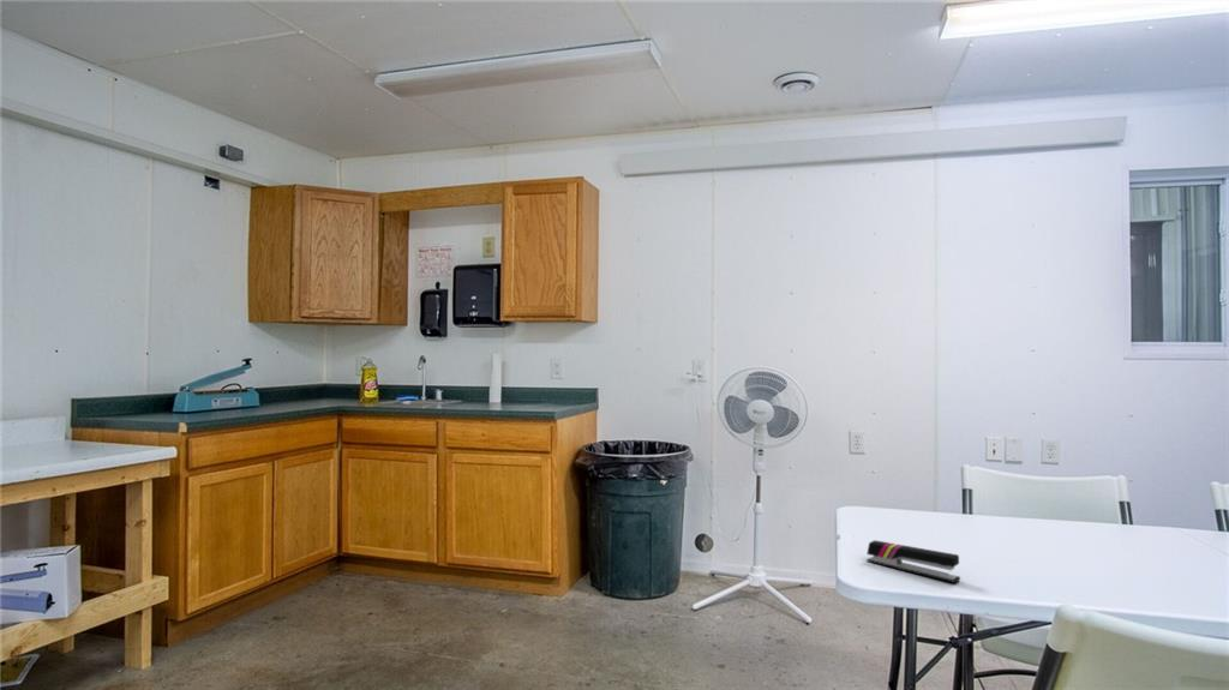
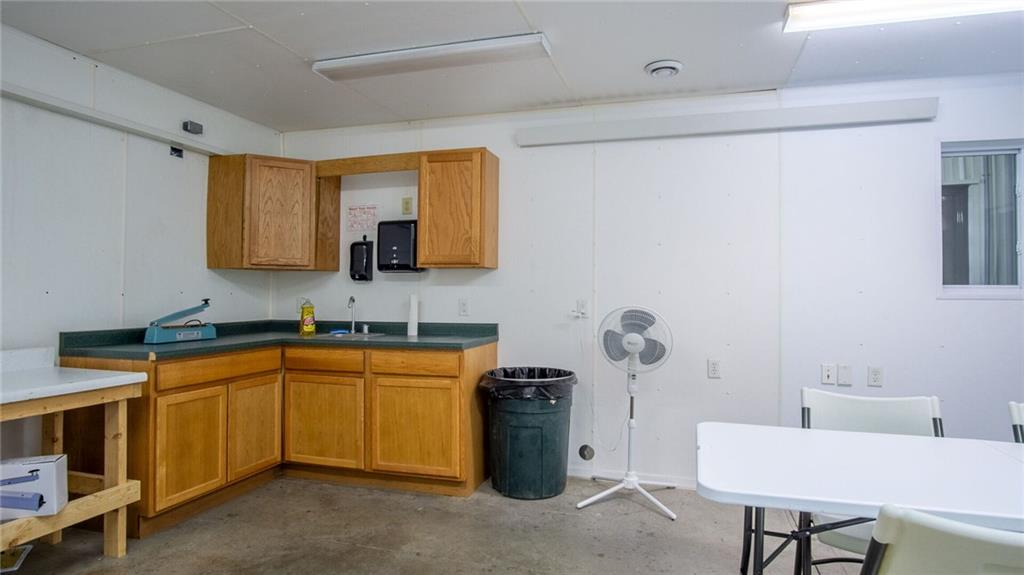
- stapler (911, 558)
